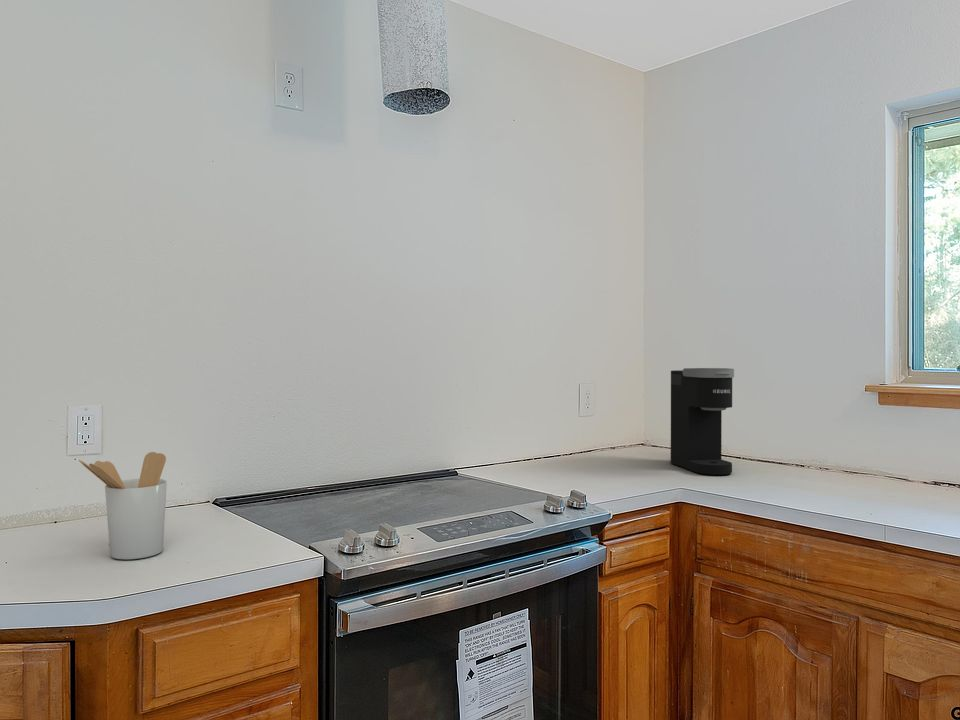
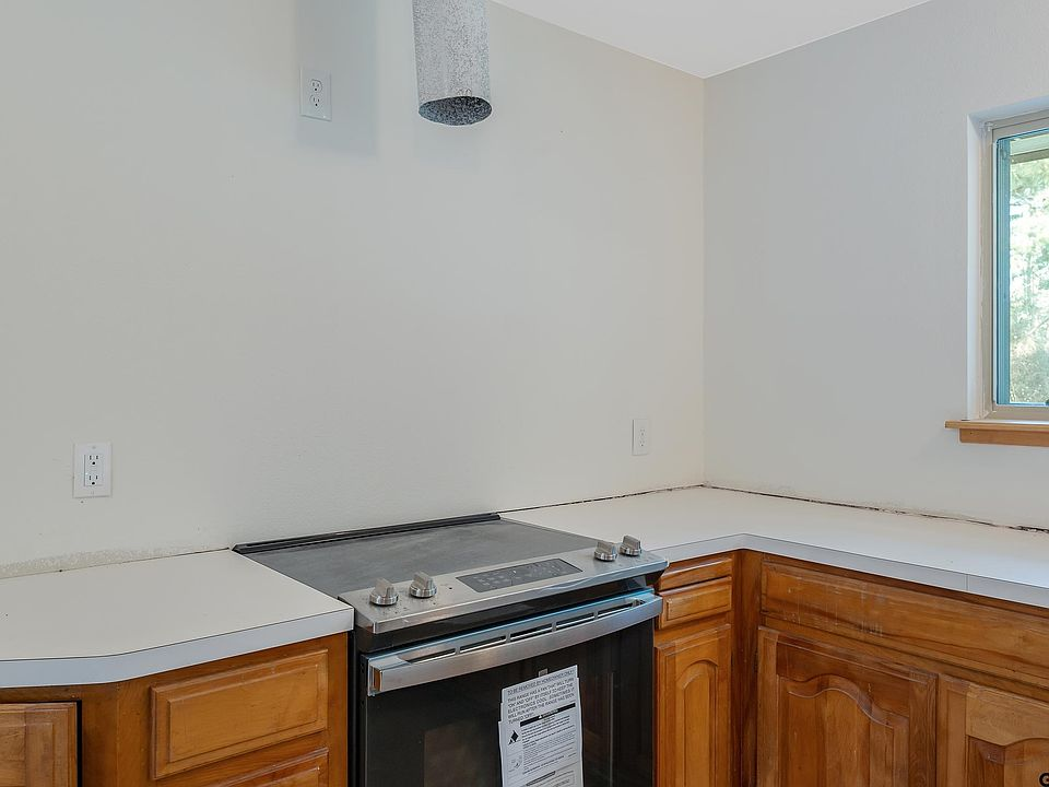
- coffee maker (700, 417)
- utensil holder (122, 503)
